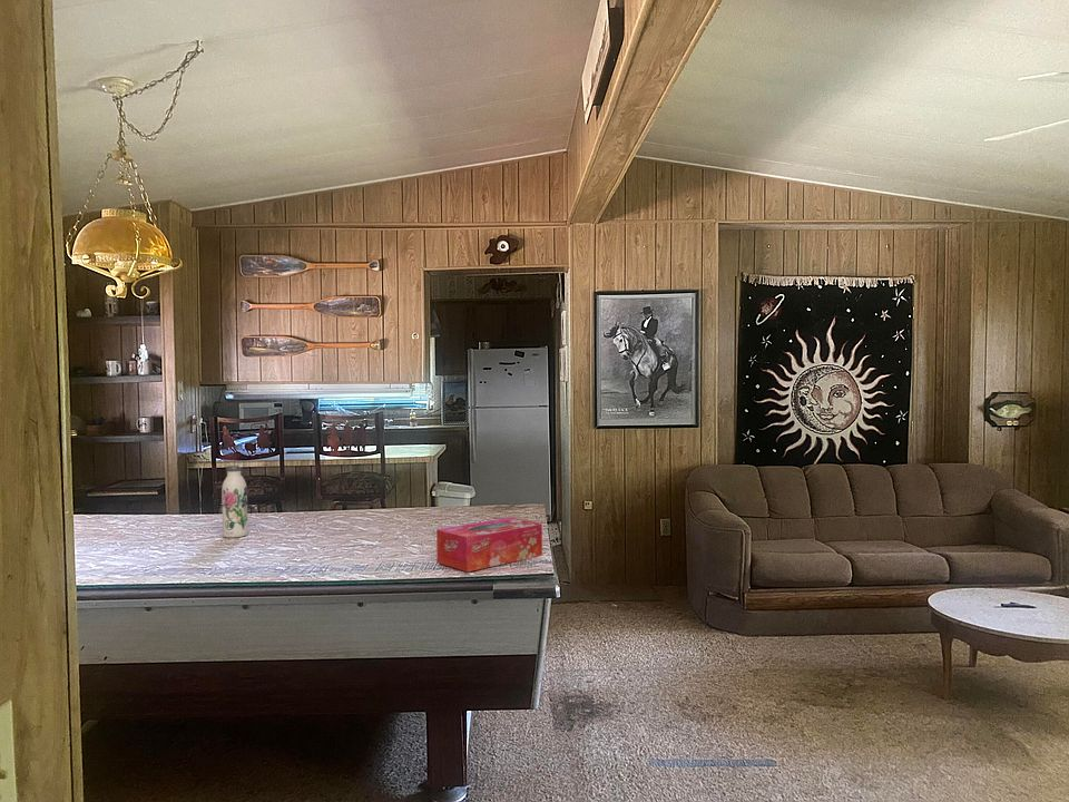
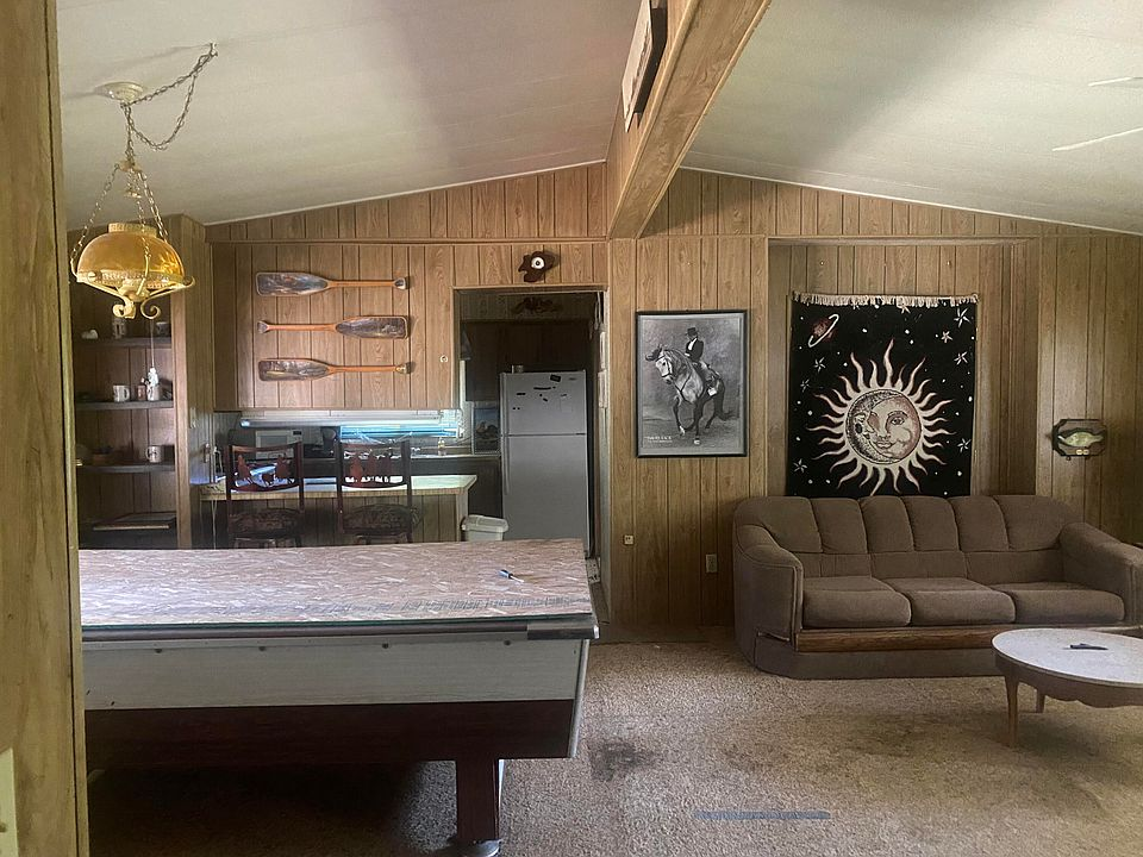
- tissue box (490, 542)
- water bottle (234, 500)
